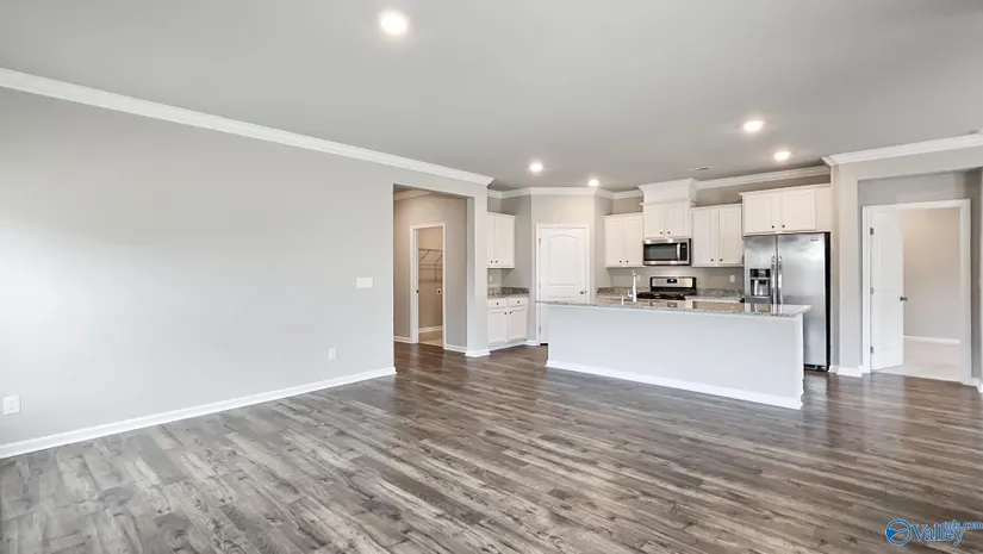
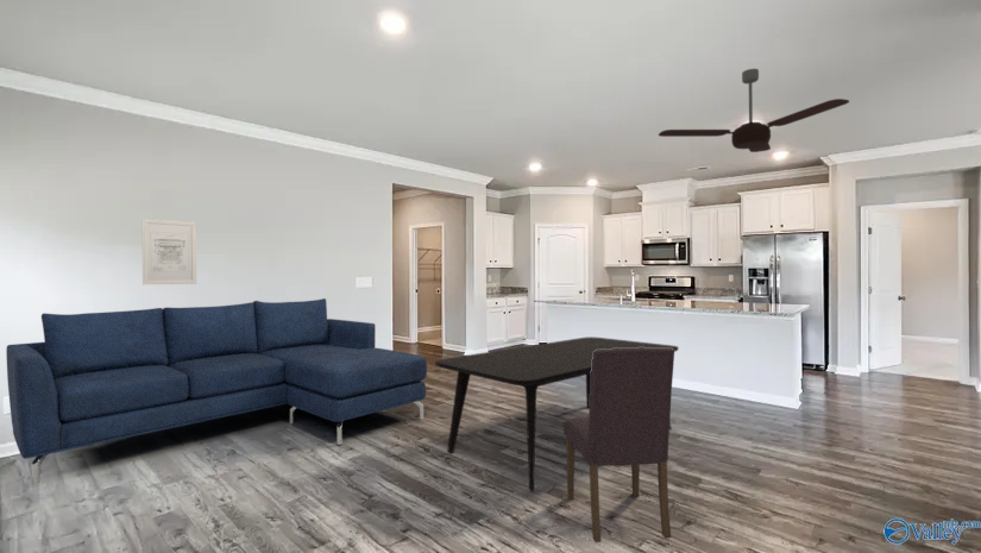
+ sofa (239, 369)
+ dining chair (616, 429)
+ dining table (564, 379)
+ wall art (170, 252)
+ ceiling fan (749, 113)
